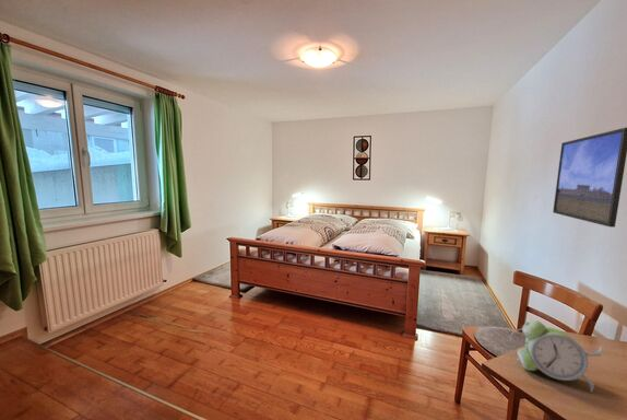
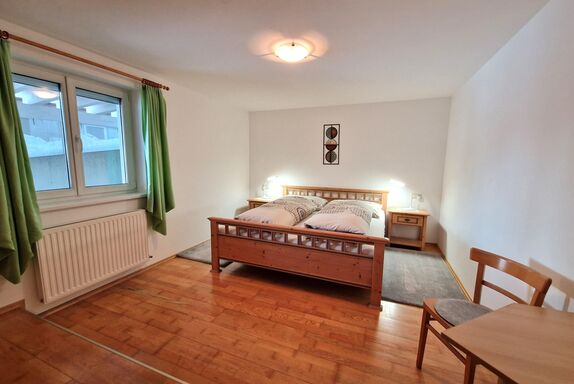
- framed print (583, 178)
- alarm clock (551, 350)
